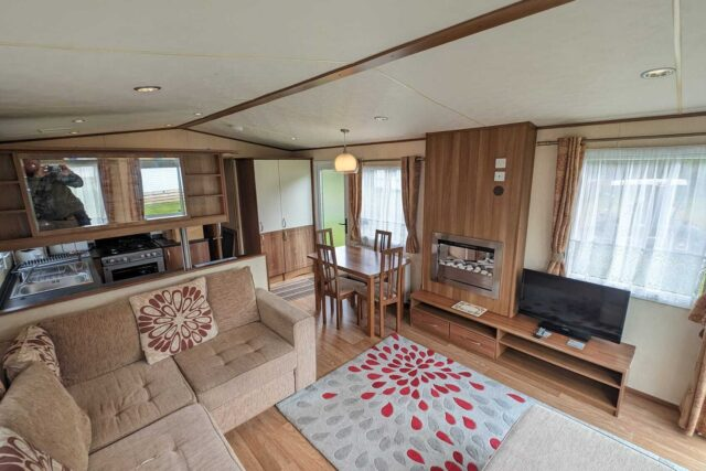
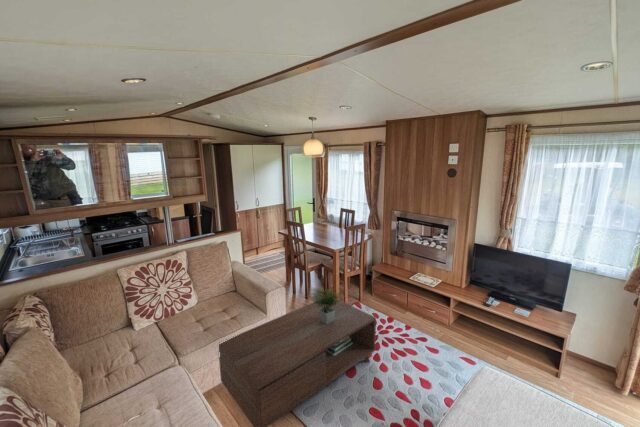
+ coffee table (302, 335)
